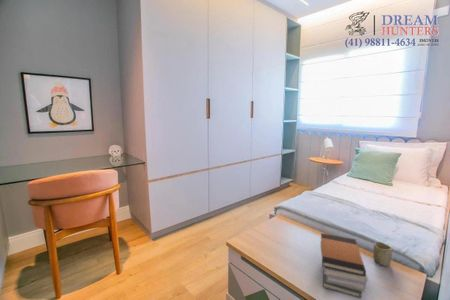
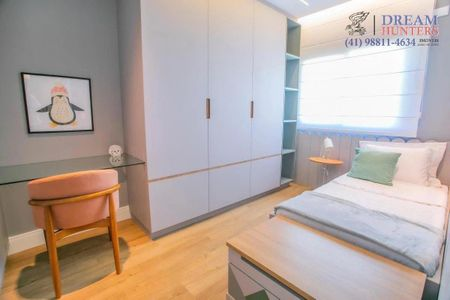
- cup (382, 253)
- book stack (340, 262)
